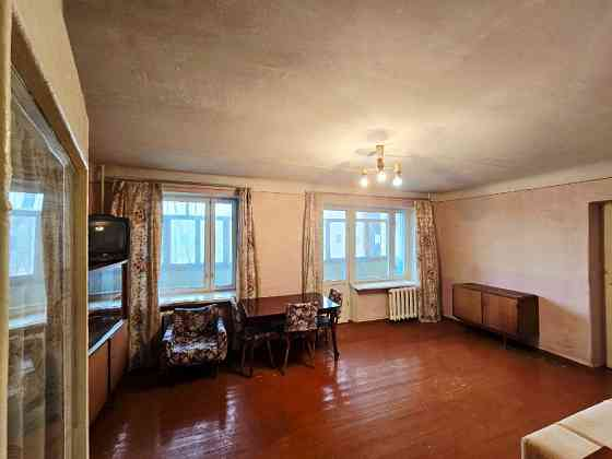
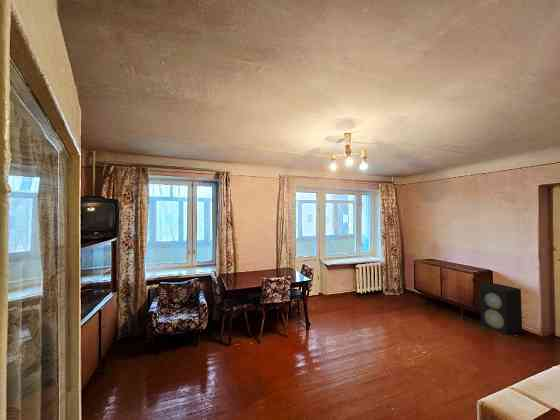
+ speaker (499, 307)
